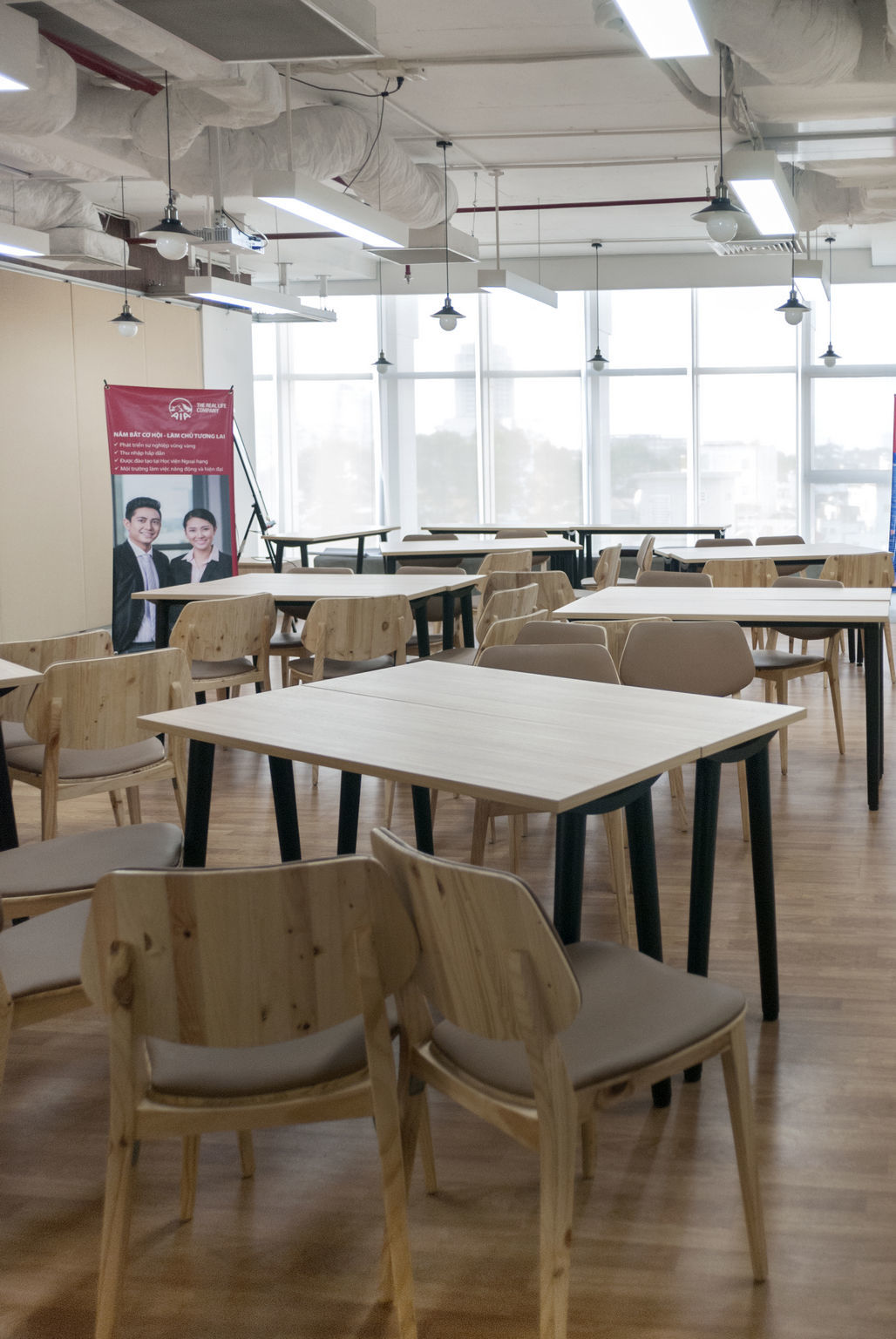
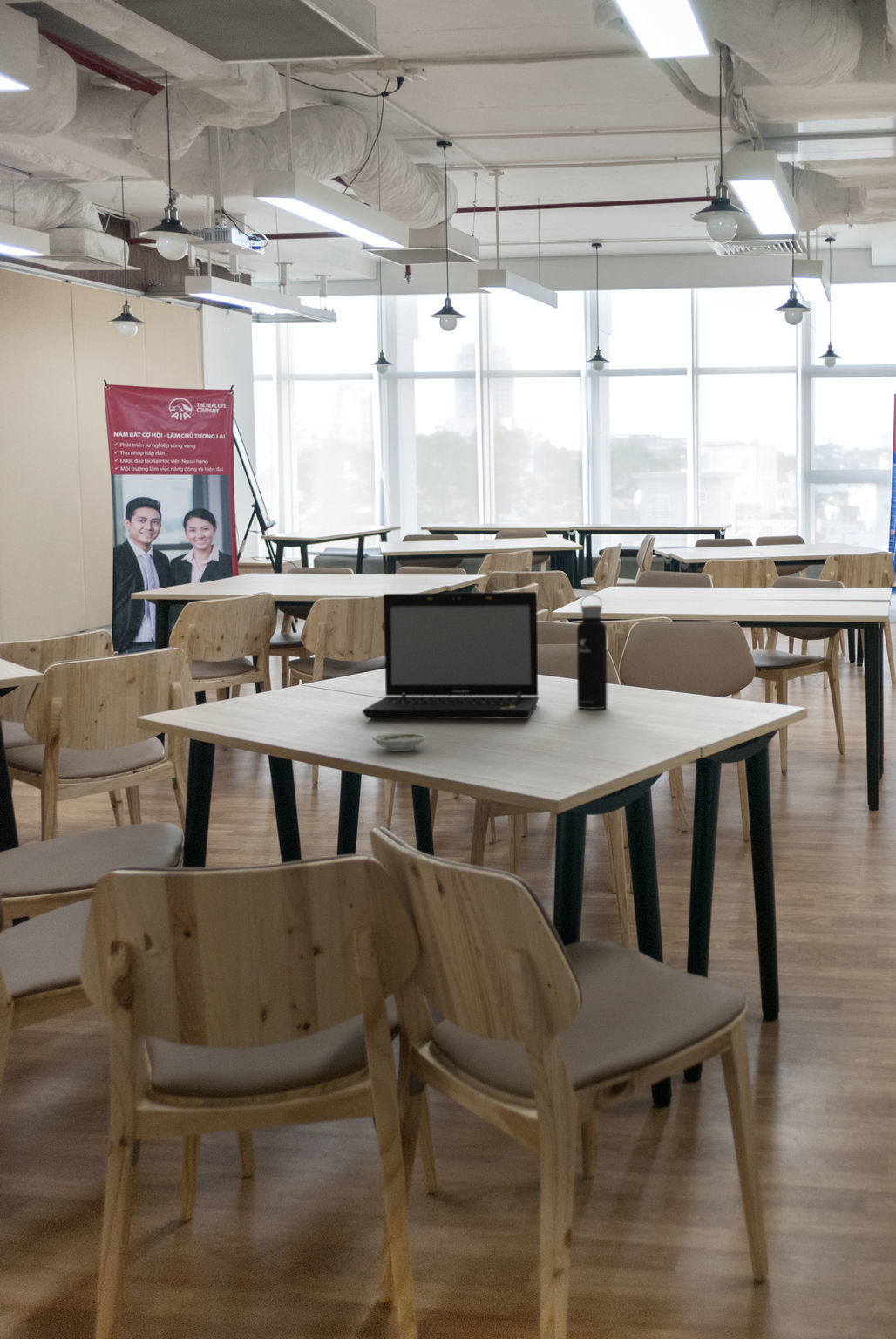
+ saucer (399, 743)
+ laptop (452, 654)
+ water bottle (592, 651)
